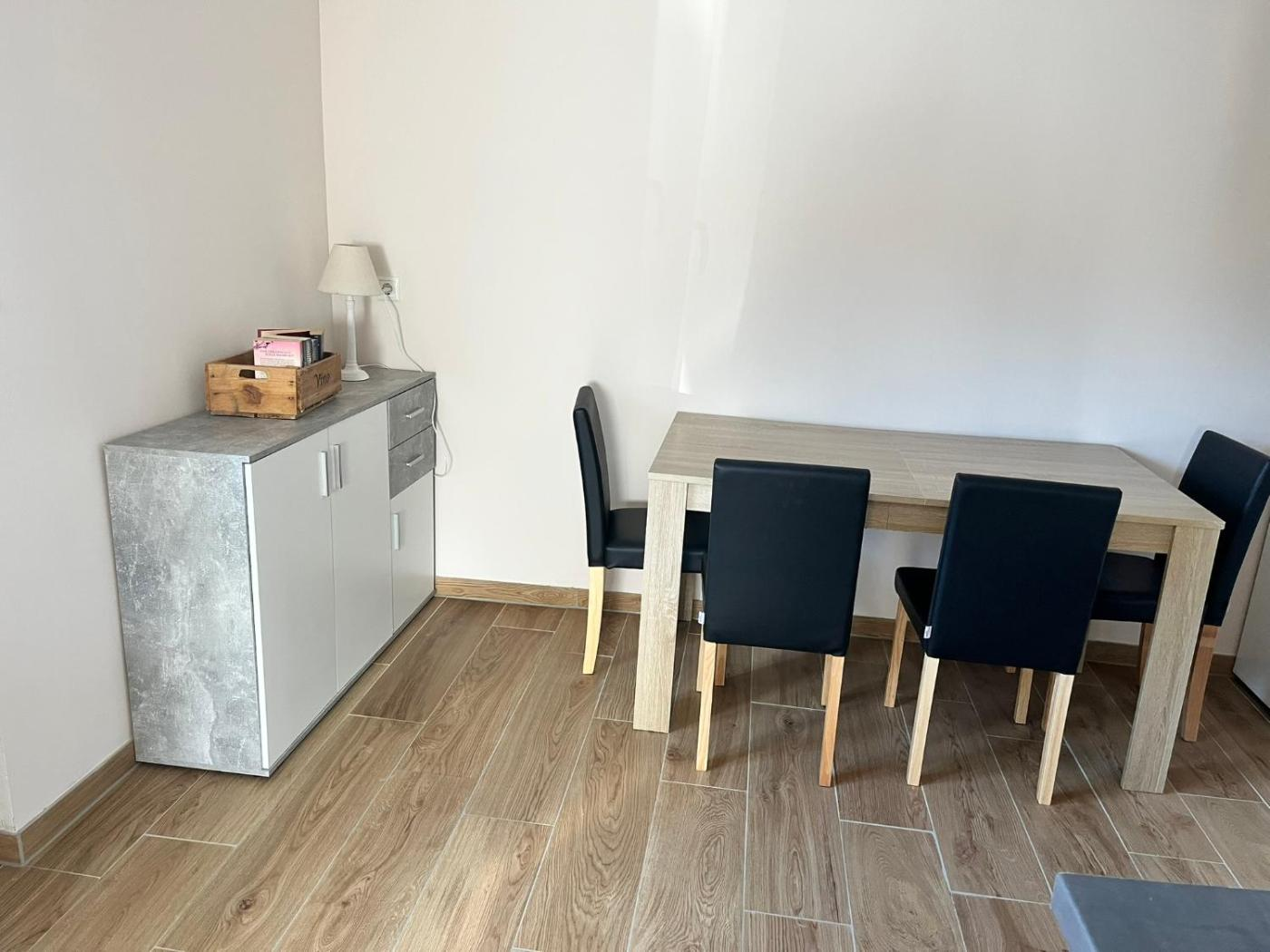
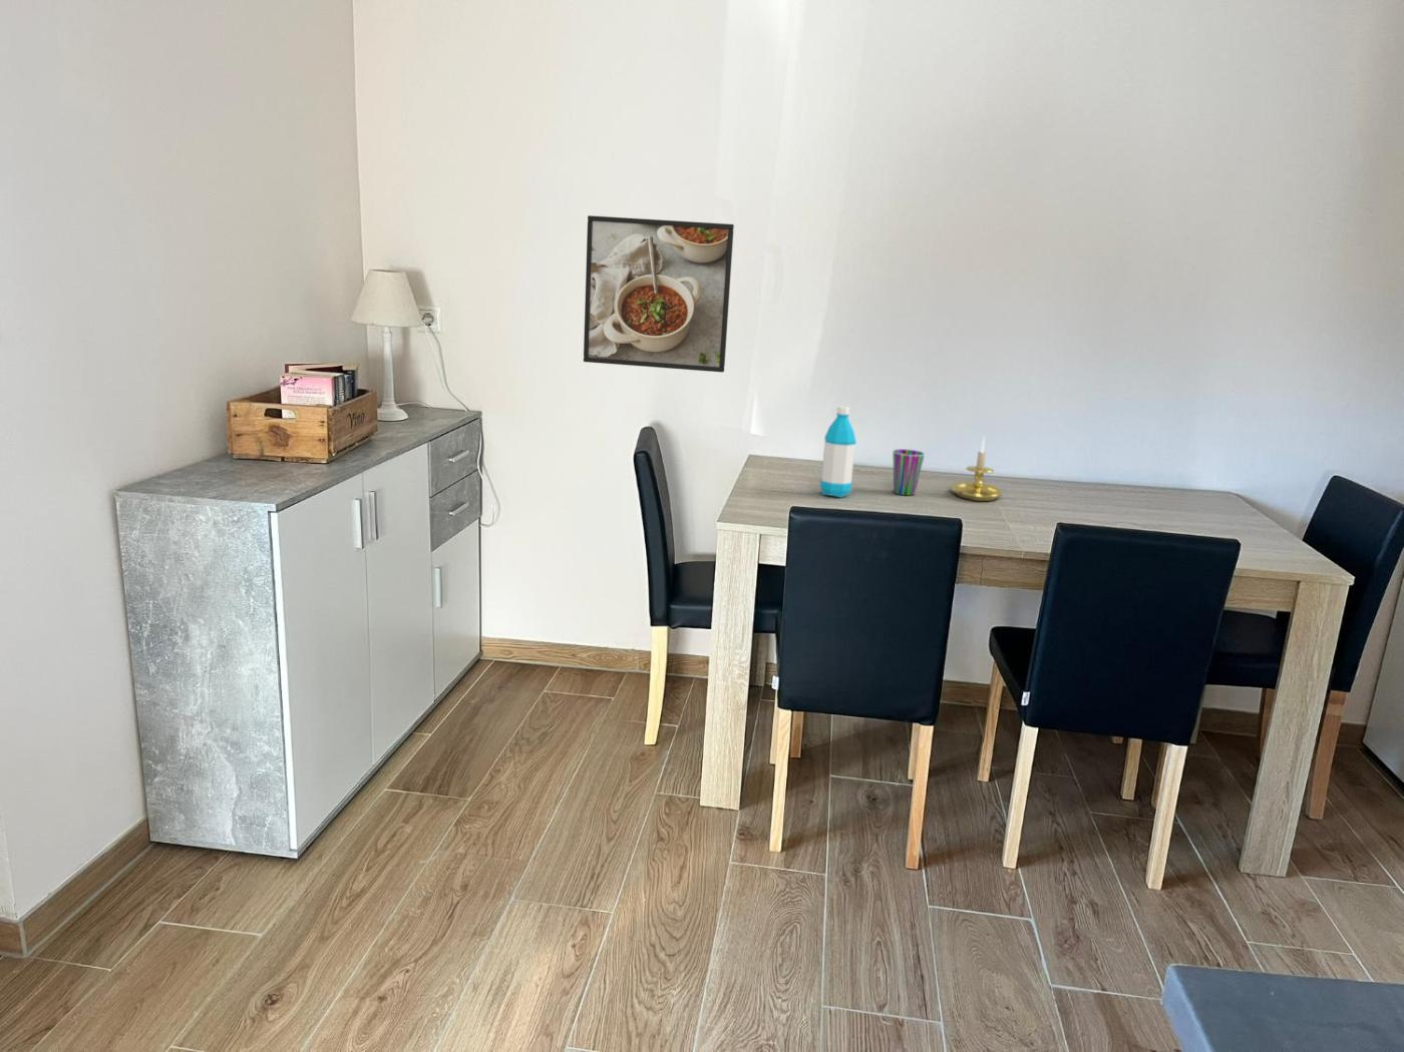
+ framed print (657, 295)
+ water bottle (838, 451)
+ cup (905, 472)
+ candle holder (979, 465)
